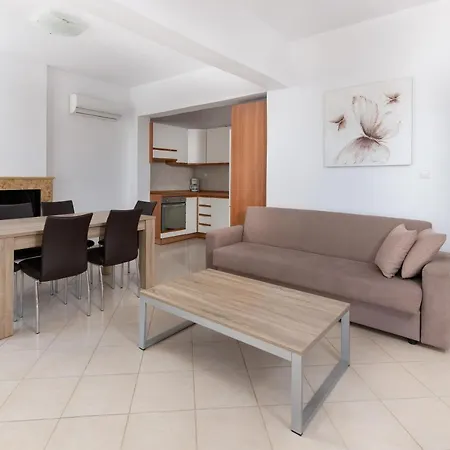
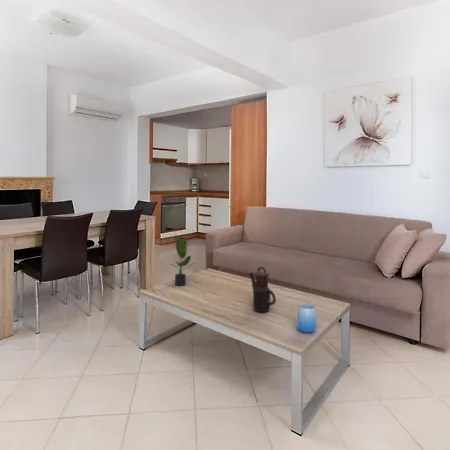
+ cup (306, 318)
+ teapot (261, 288)
+ potted plant (182, 260)
